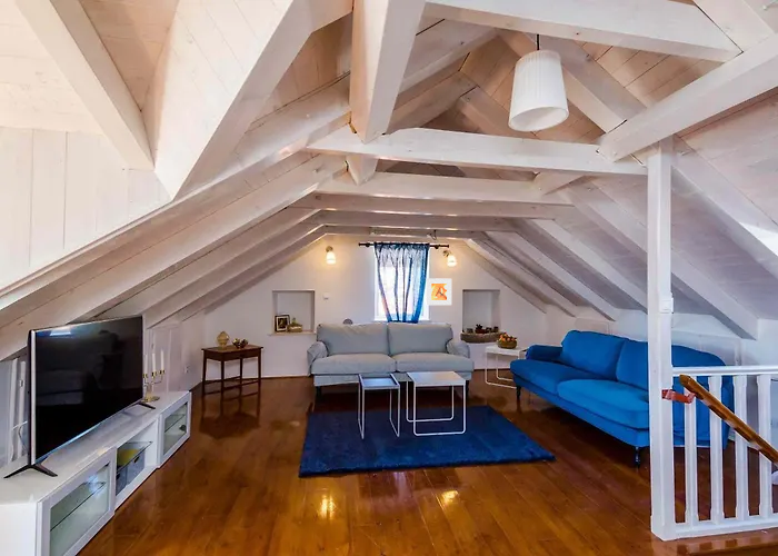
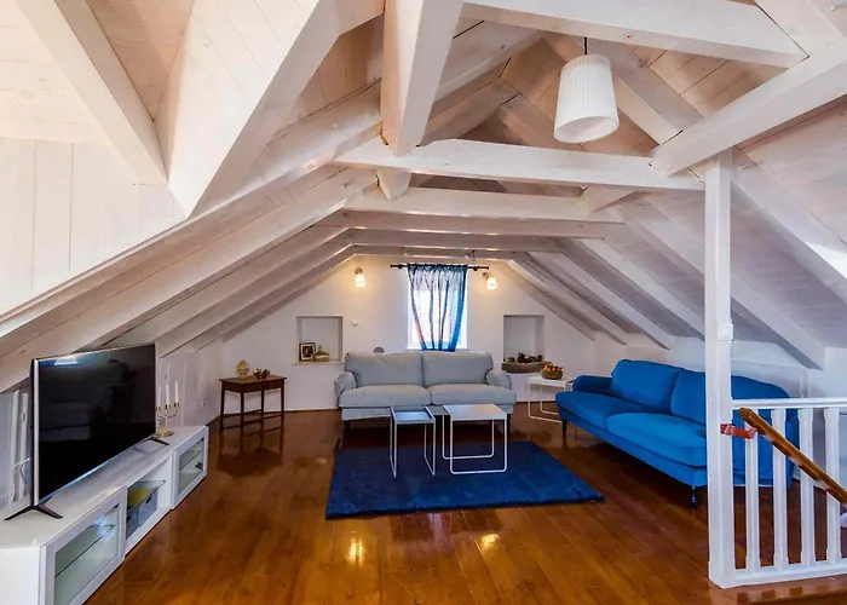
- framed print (439, 291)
